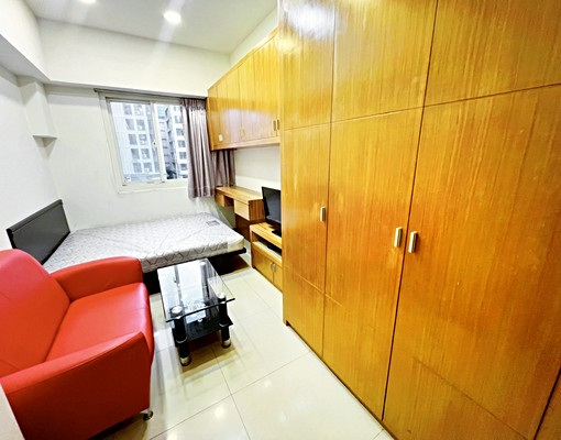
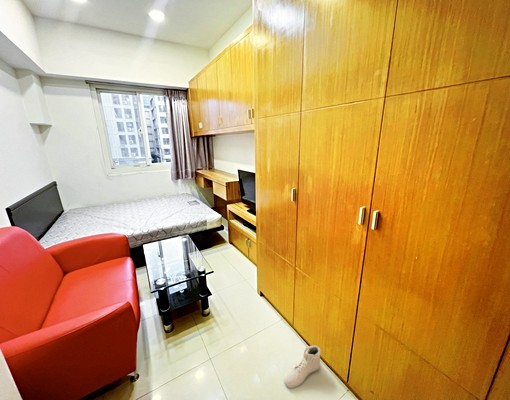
+ sneaker (302, 362)
